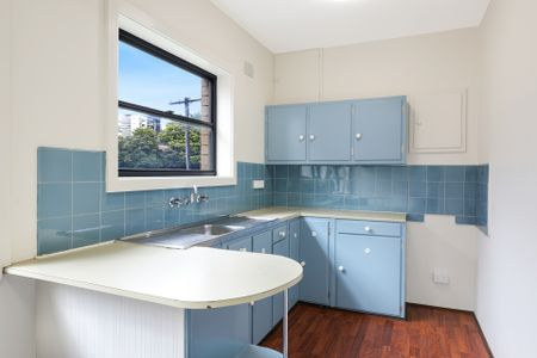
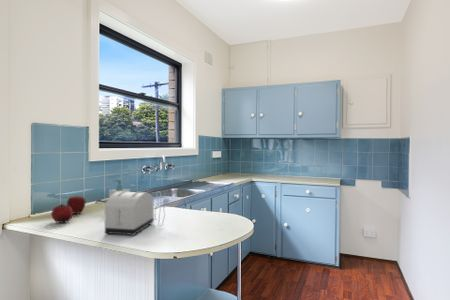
+ soap bottle (119, 191)
+ apple (76, 204)
+ toaster (140, 210)
+ fruit (62, 212)
